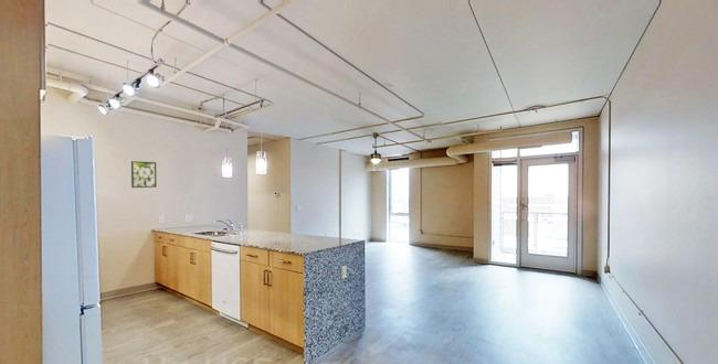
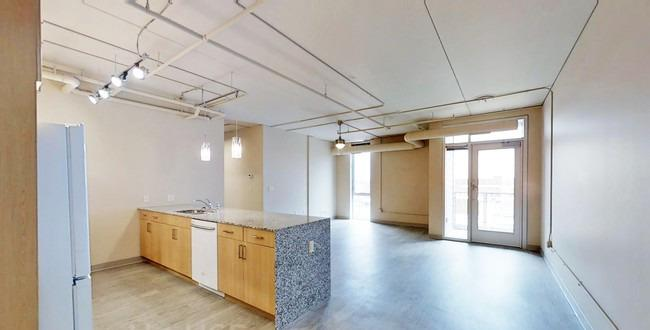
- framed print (144, 174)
